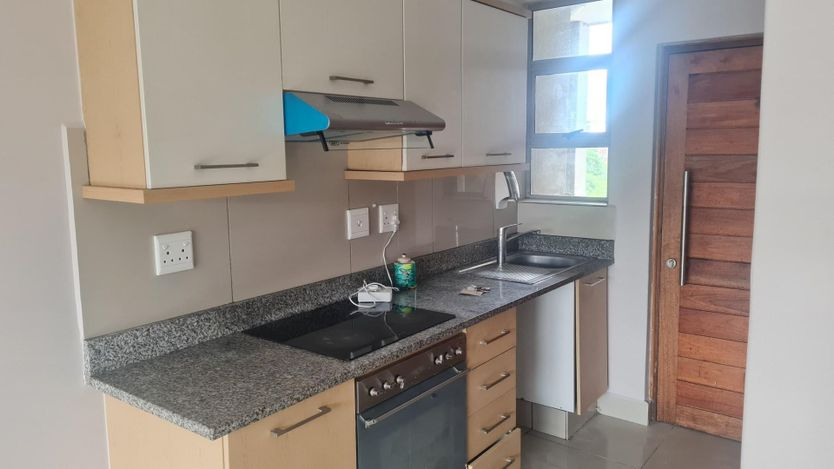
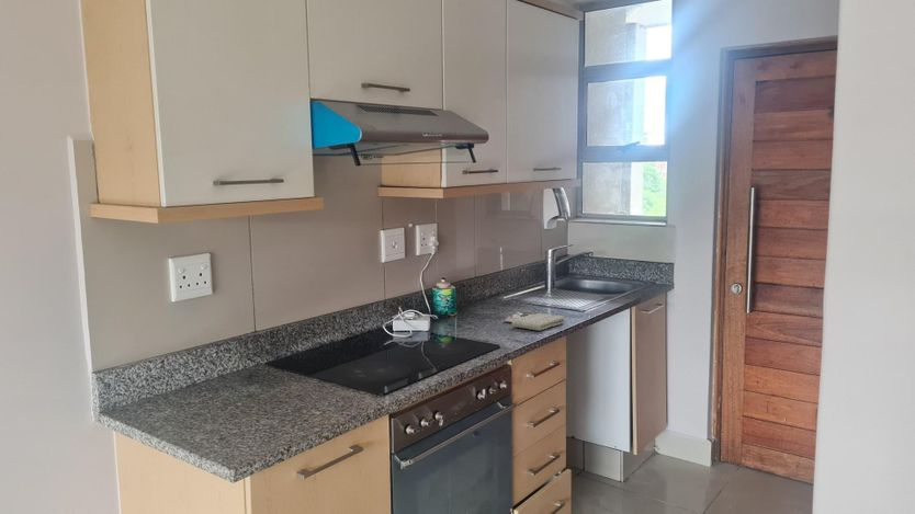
+ washcloth (539, 321)
